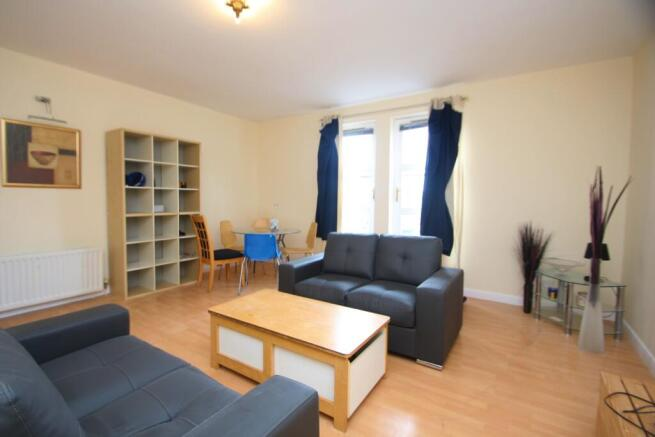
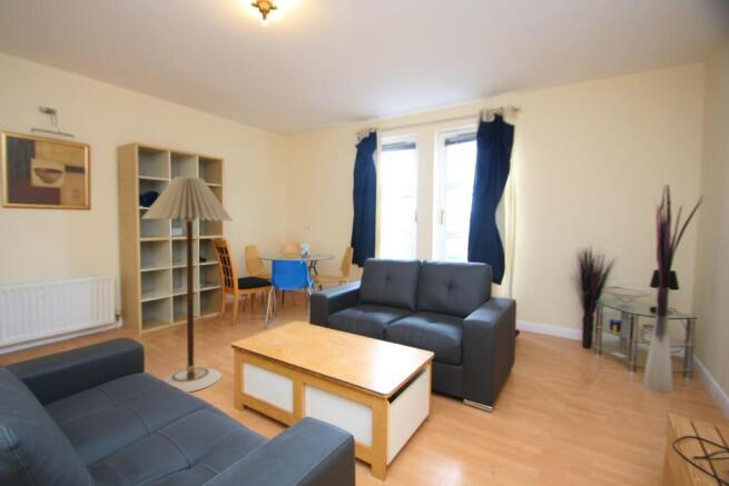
+ floor lamp (189, 279)
